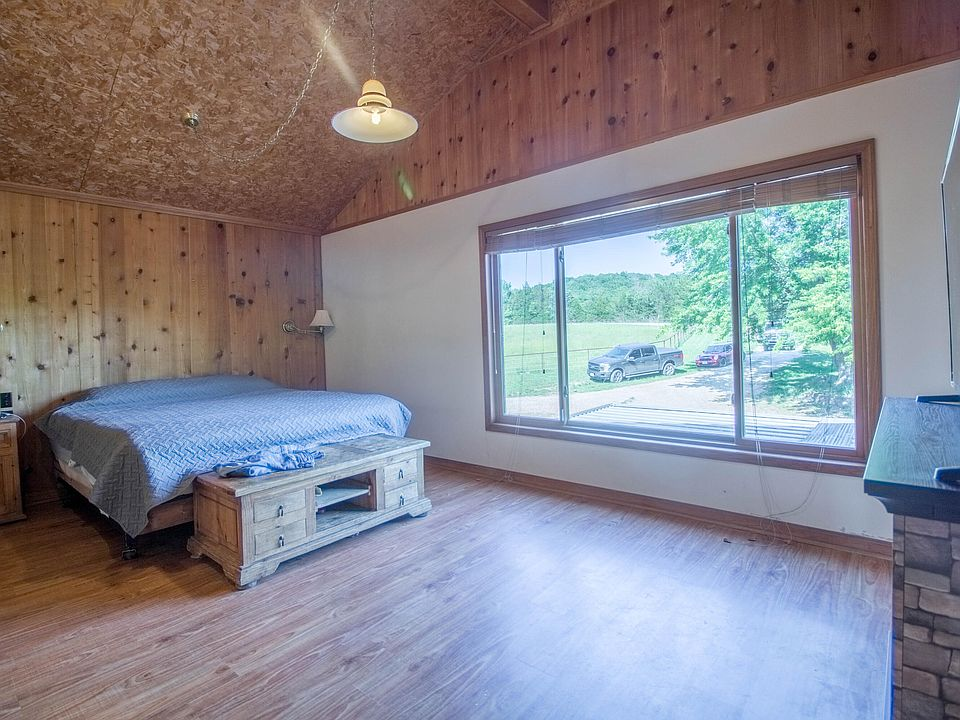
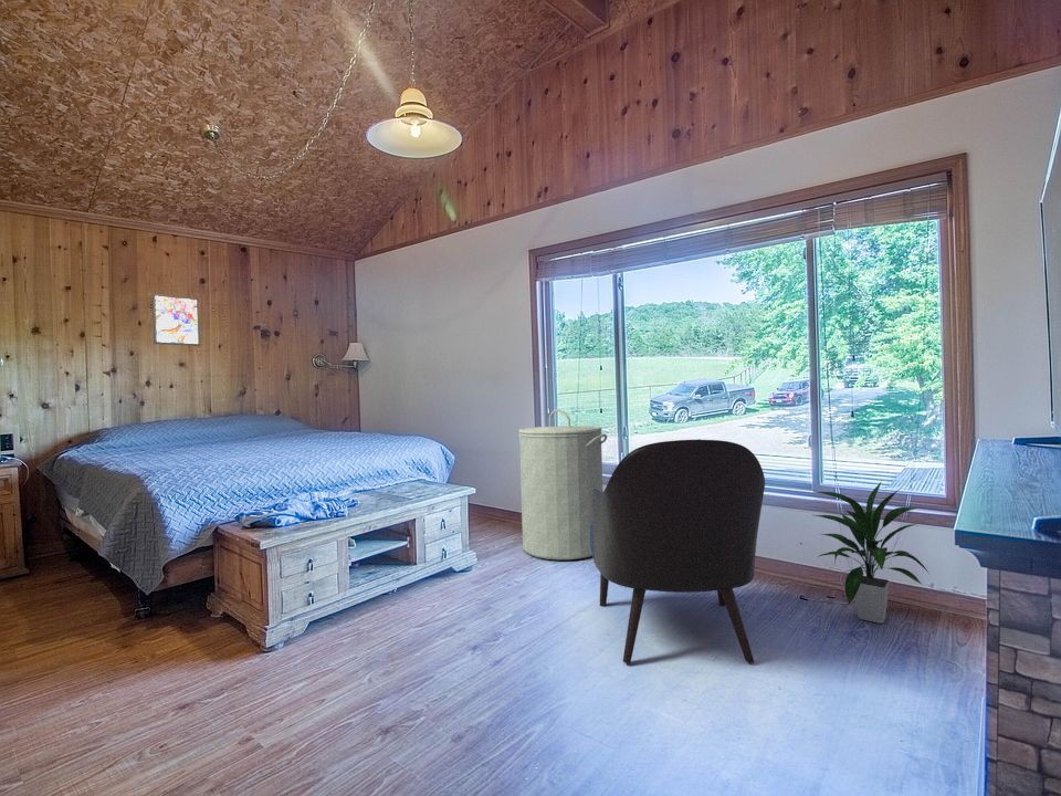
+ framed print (177, 320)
+ laundry hamper (561, 478)
+ armchair (673, 535)
+ indoor plant (864, 549)
